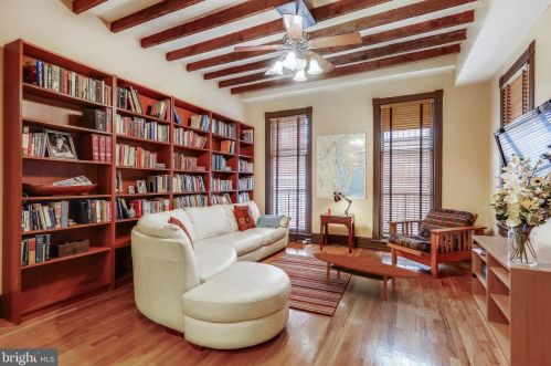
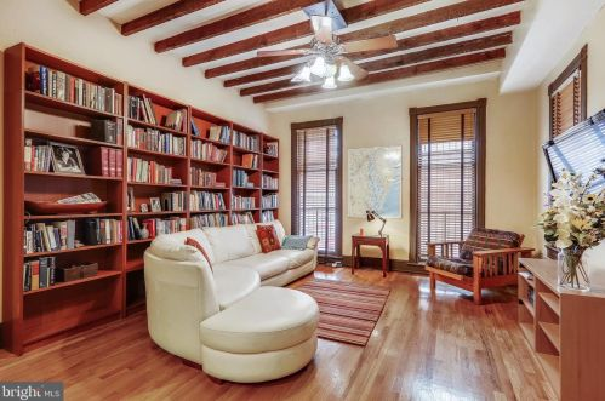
- coffee table (359, 274)
